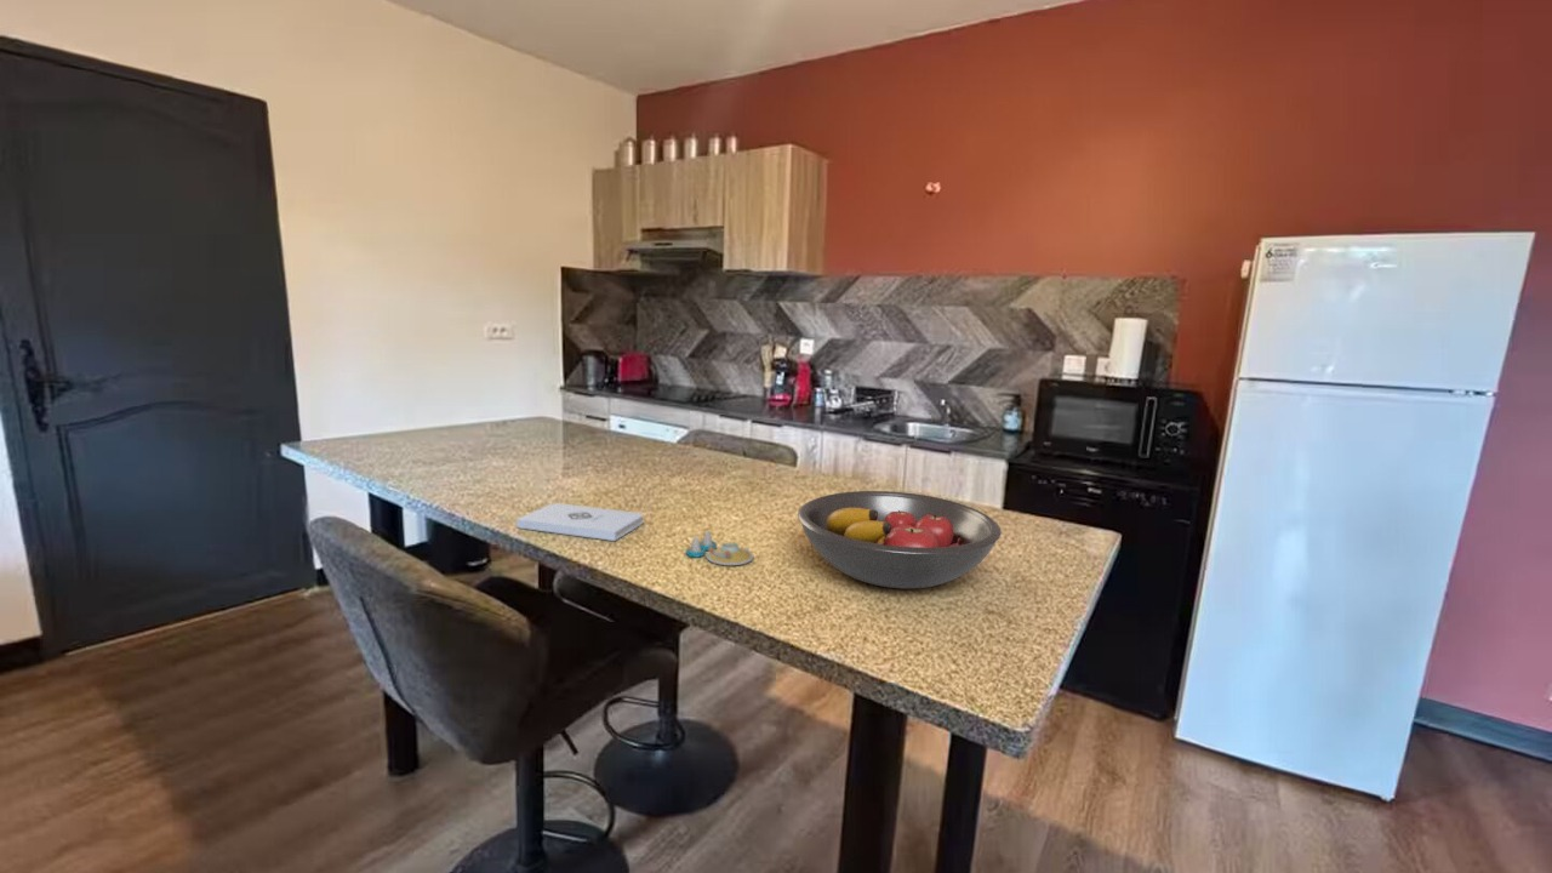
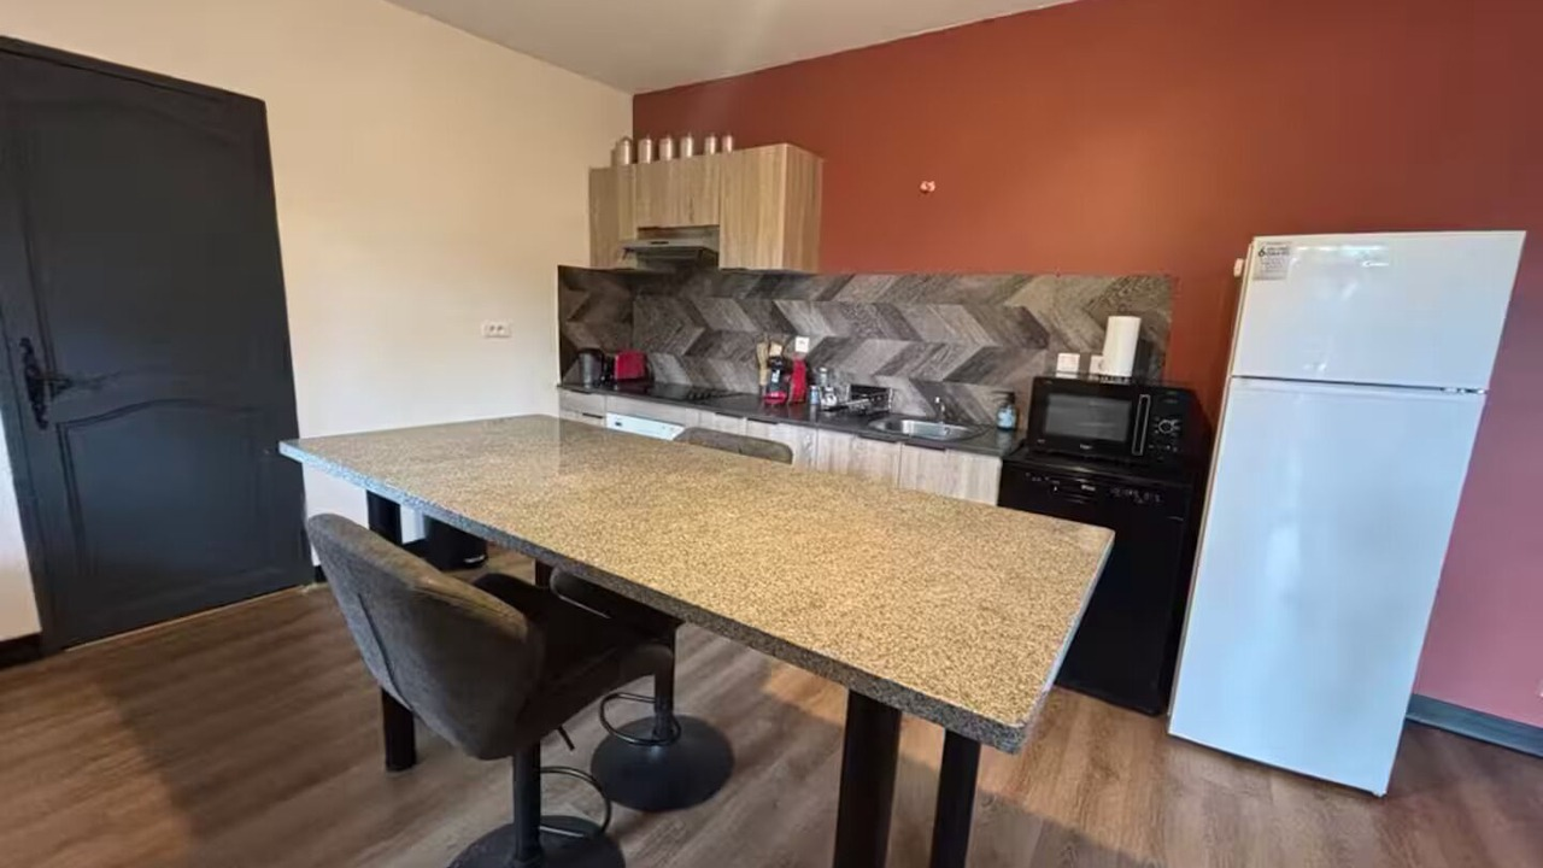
- fruit bowl (895, 536)
- salt and pepper shaker set (720, 547)
- notepad (582, 520)
